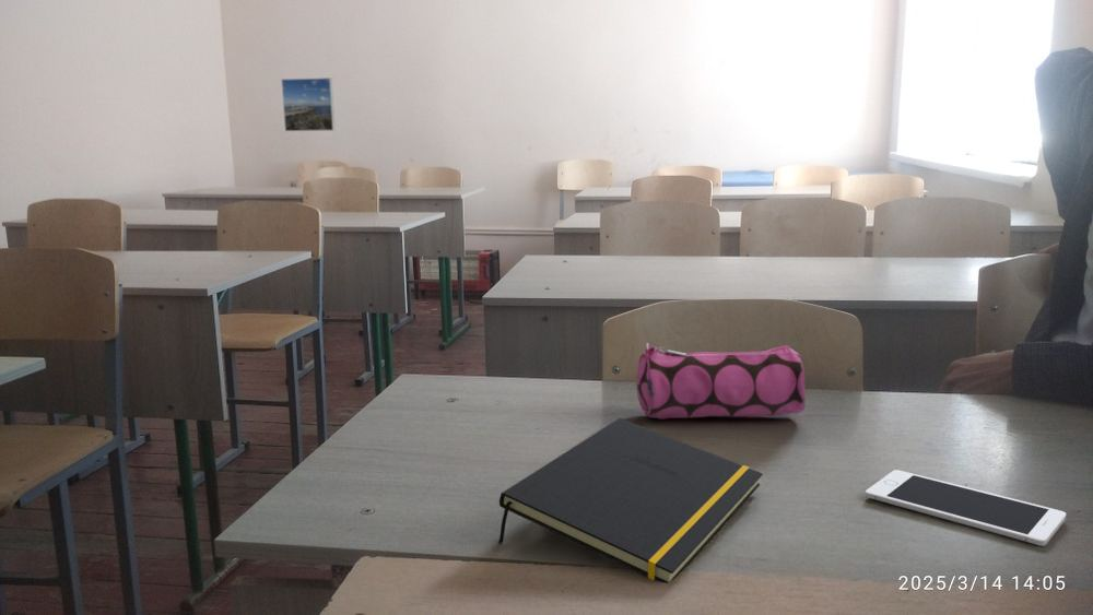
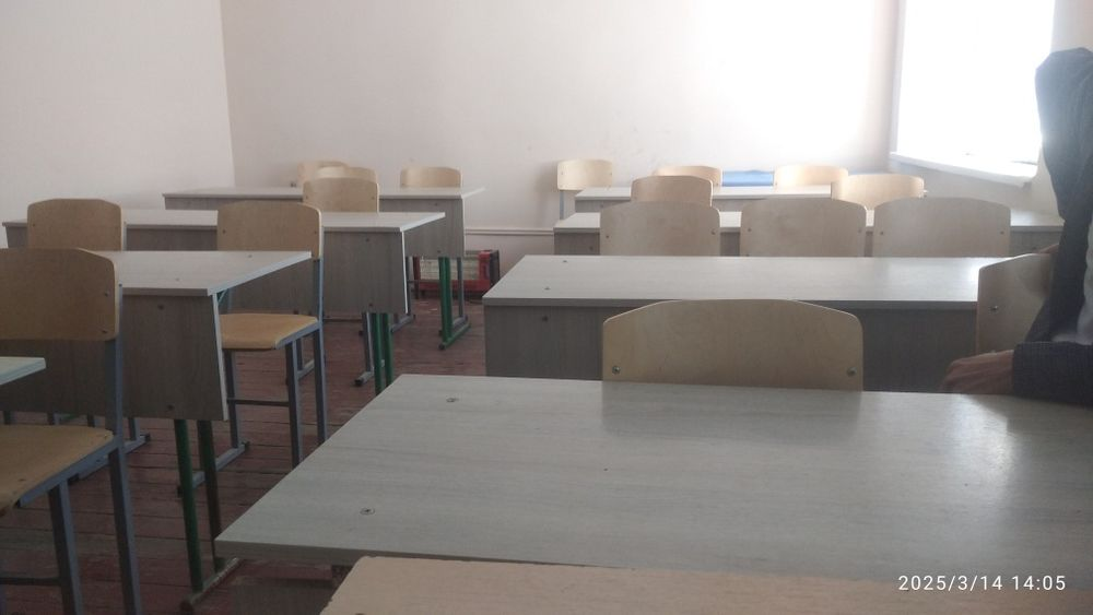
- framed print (308, 105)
- pencil case (720, 379)
- notepad (639, 488)
- cell phone (962, 504)
